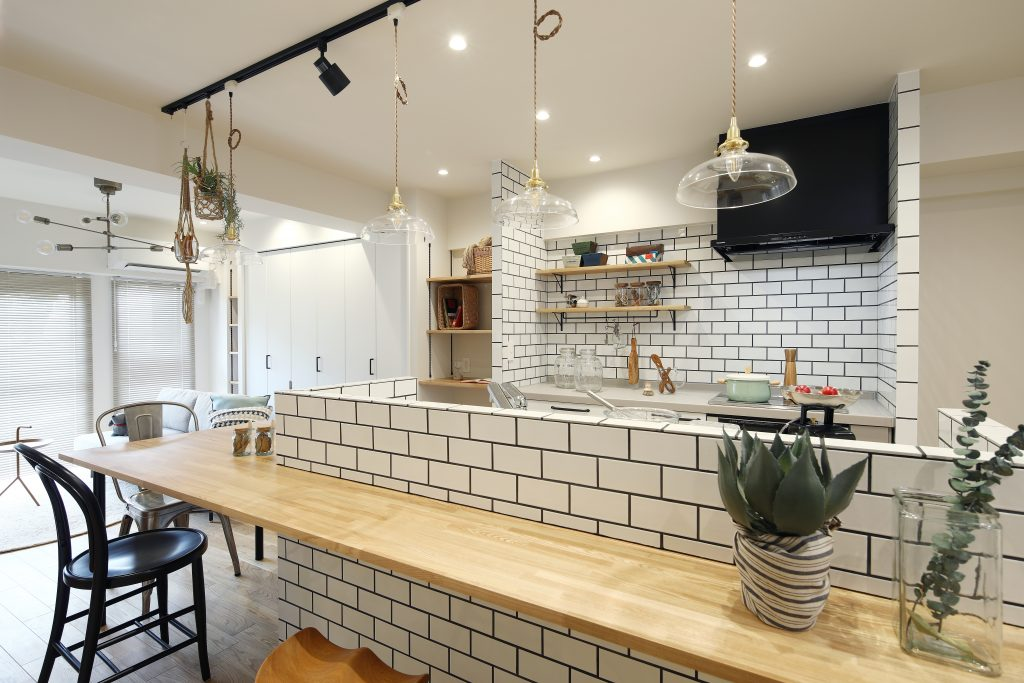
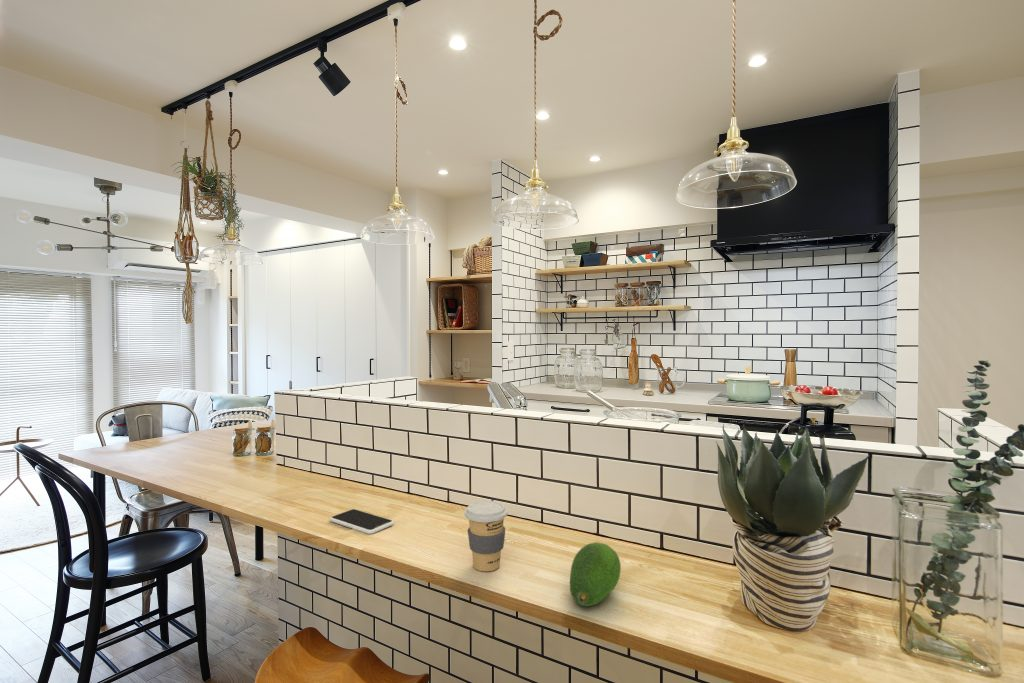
+ smartphone (361, 520)
+ fruit (593, 571)
+ coffee cup (486, 535)
